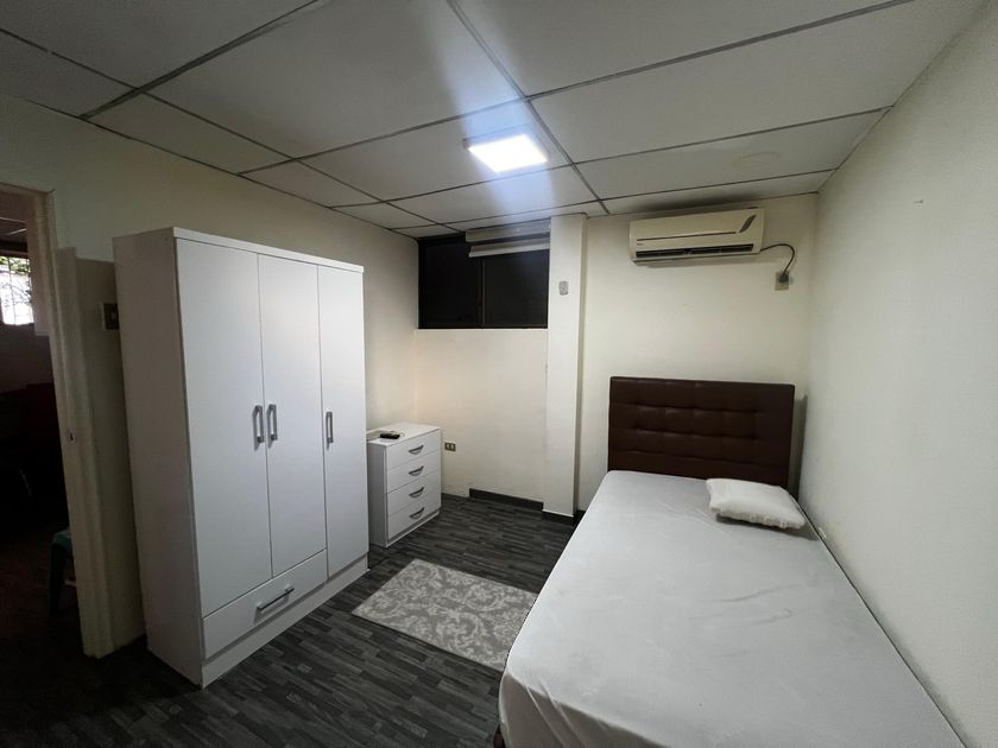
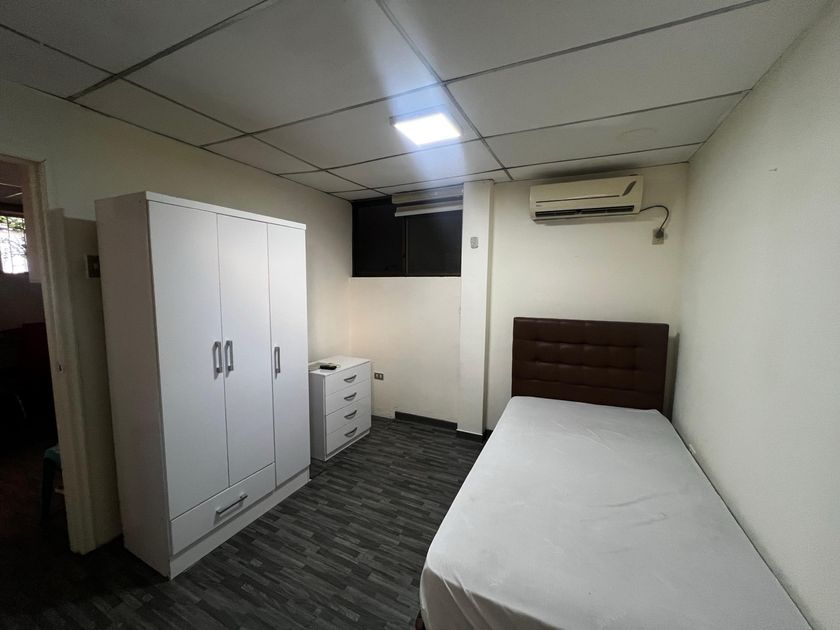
- pillow (750, 501)
- rug (470, 610)
